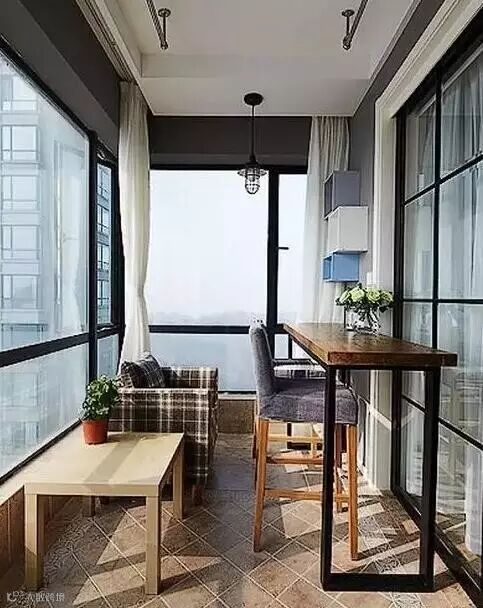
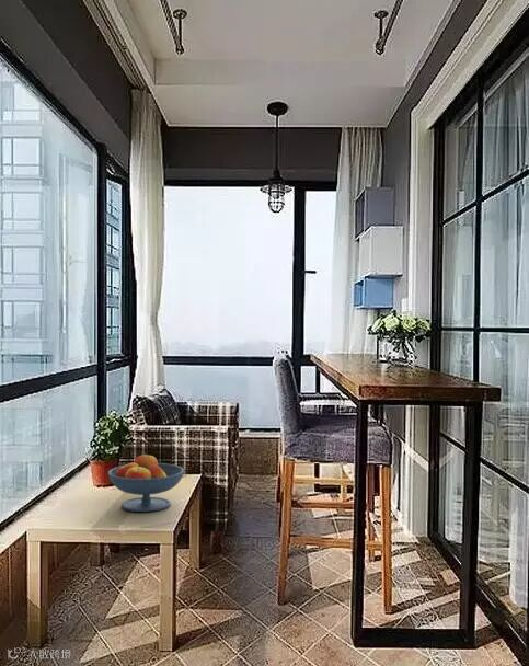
+ fruit bowl (146, 481)
